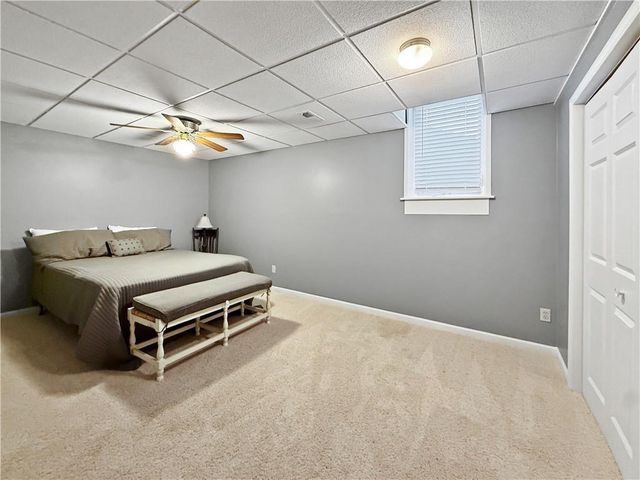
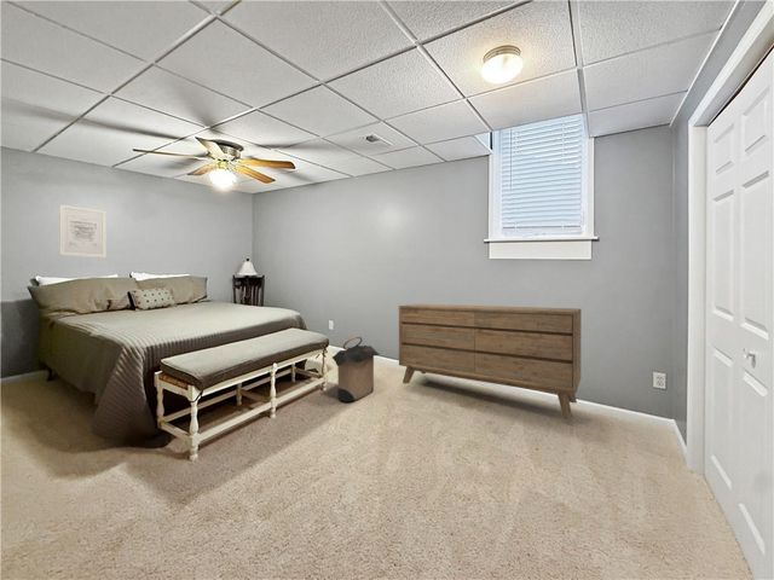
+ wall art (83, 232)
+ dresser (481, 349)
+ laundry hamper (356, 364)
